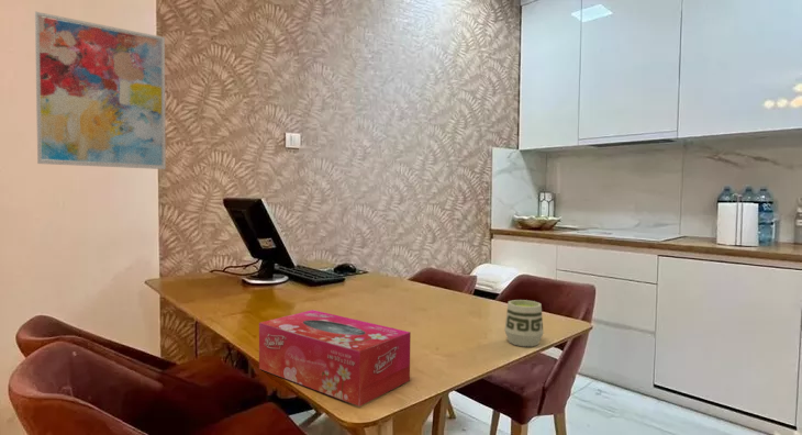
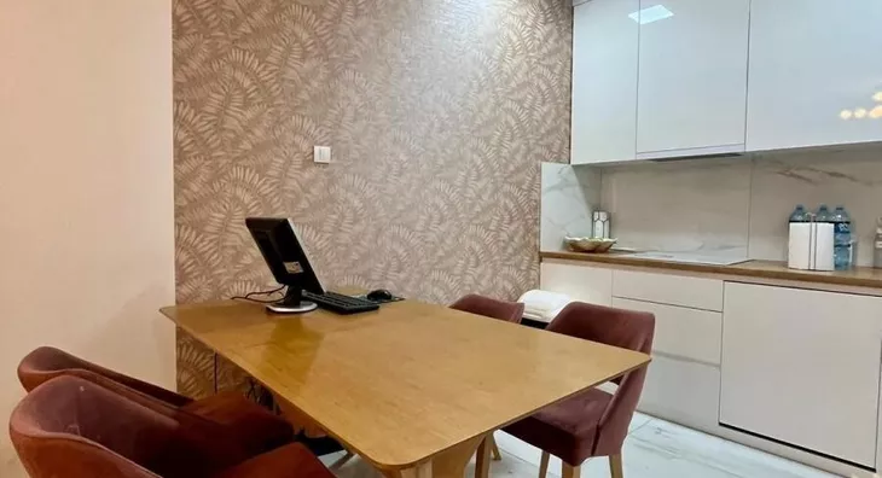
- tissue box (332, 350)
- cup (523, 322)
- wall art (104, 97)
